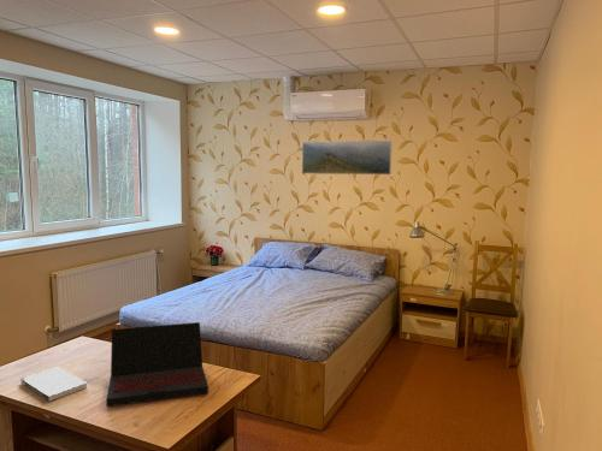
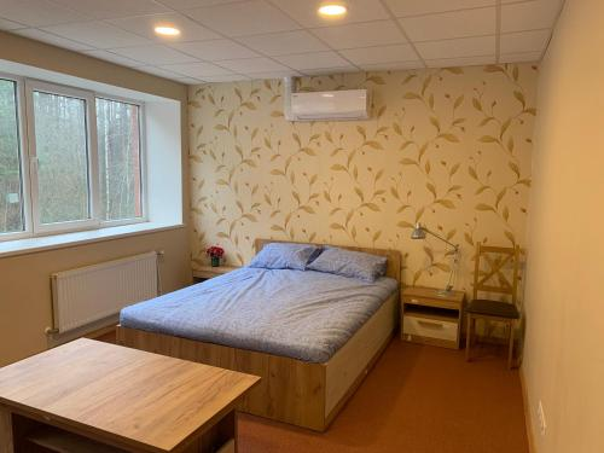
- book (53, 382)
- laptop (158, 358)
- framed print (344, 158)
